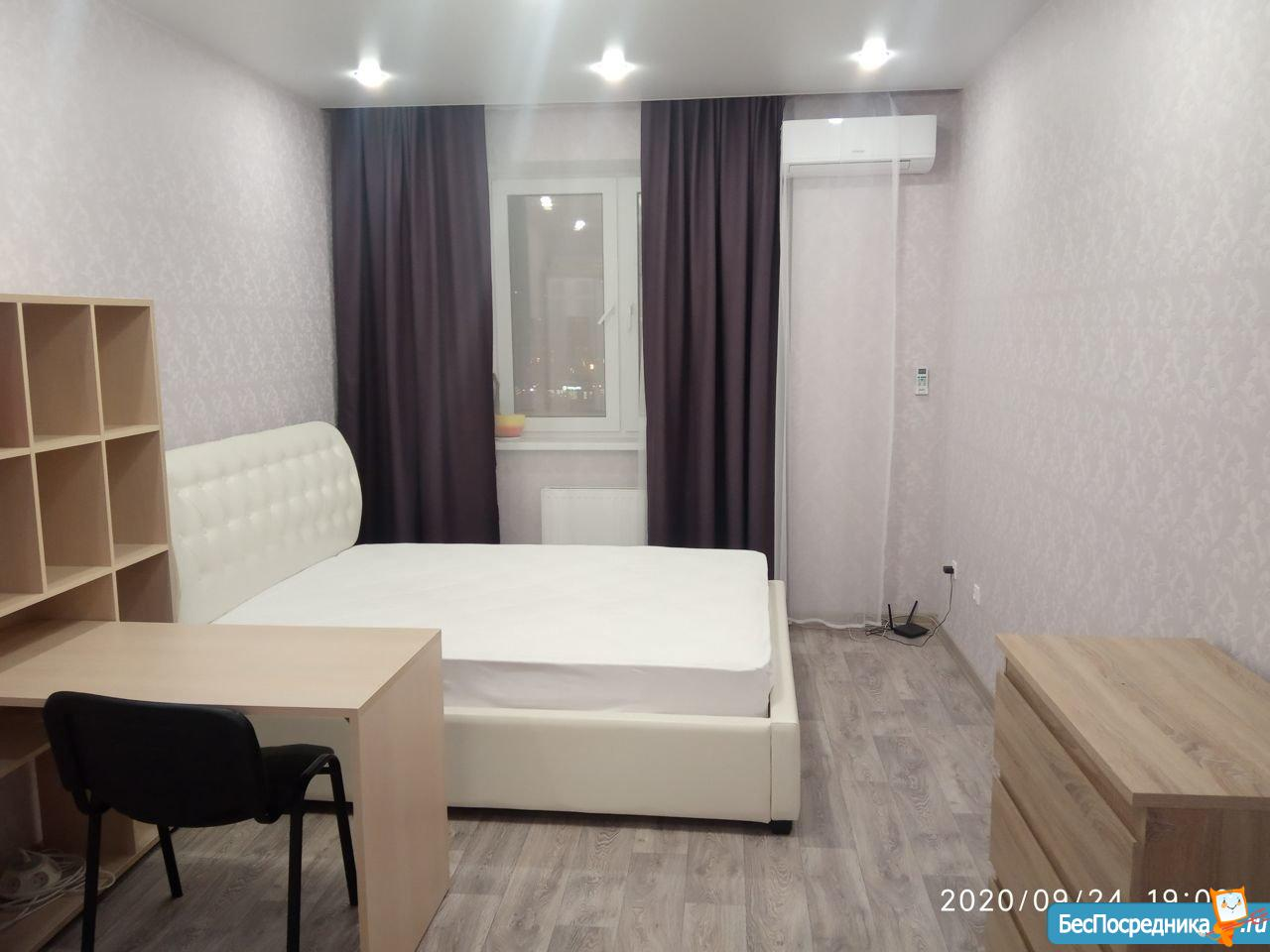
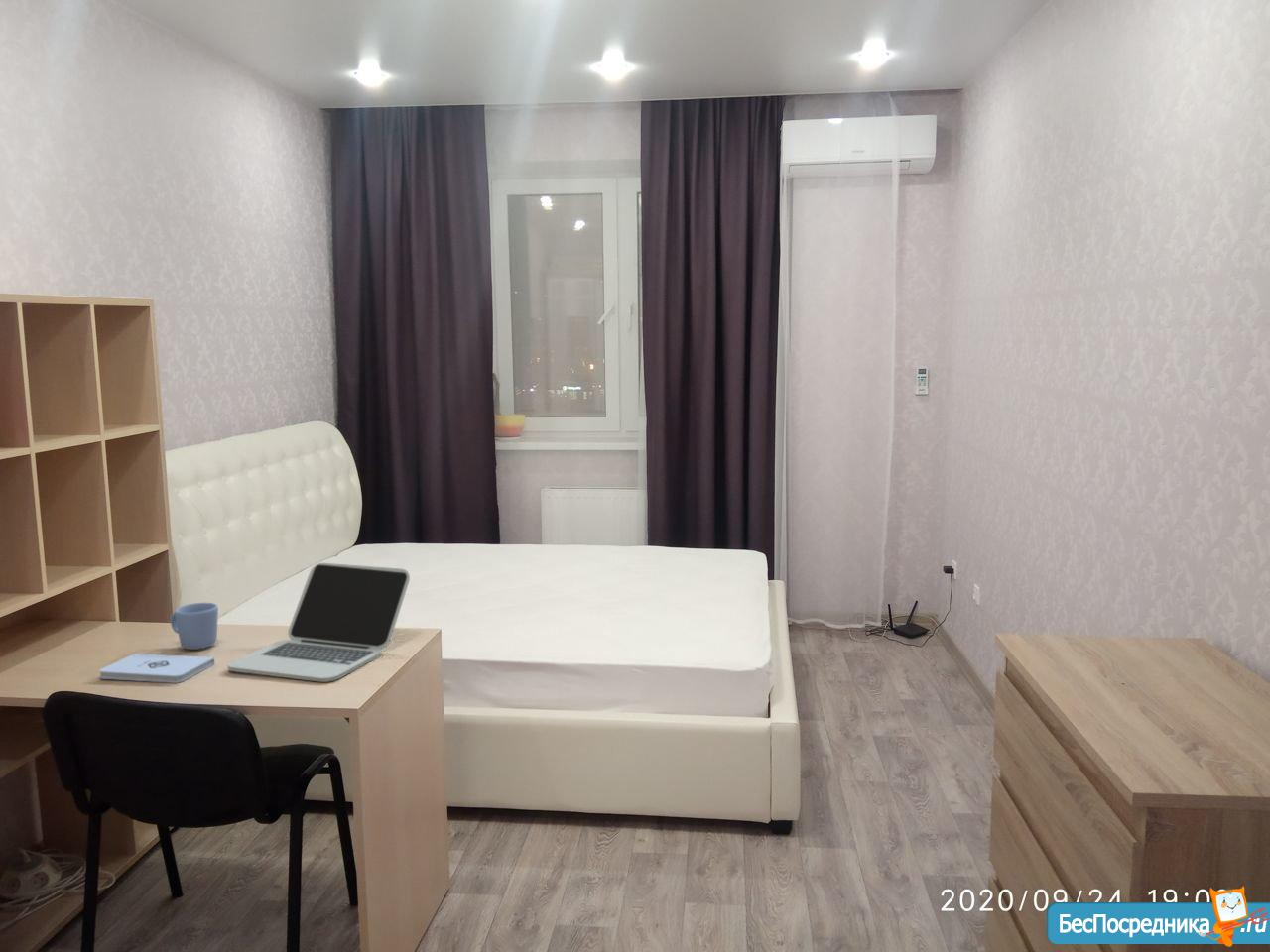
+ laptop (321, 617)
+ mug (191, 626)
+ notepad (157, 667)
